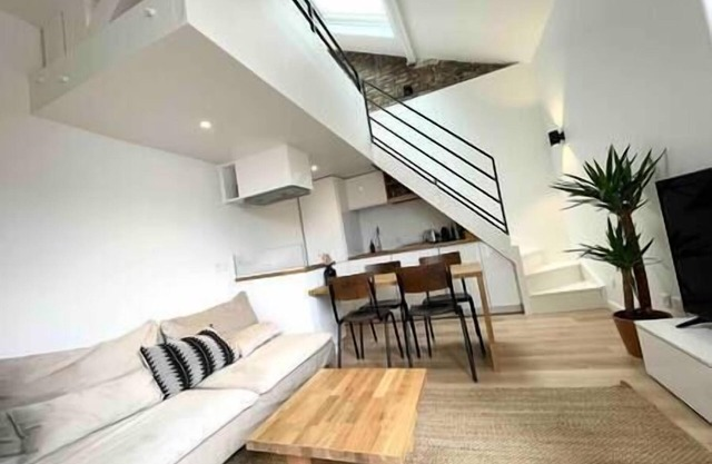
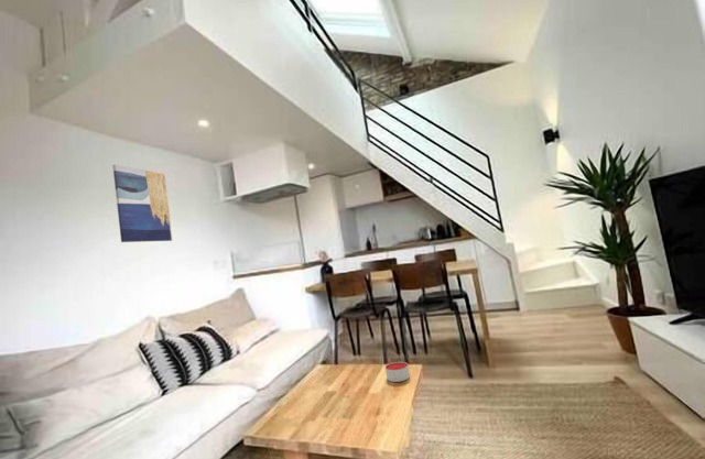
+ candle (397, 371)
+ wall art (144, 205)
